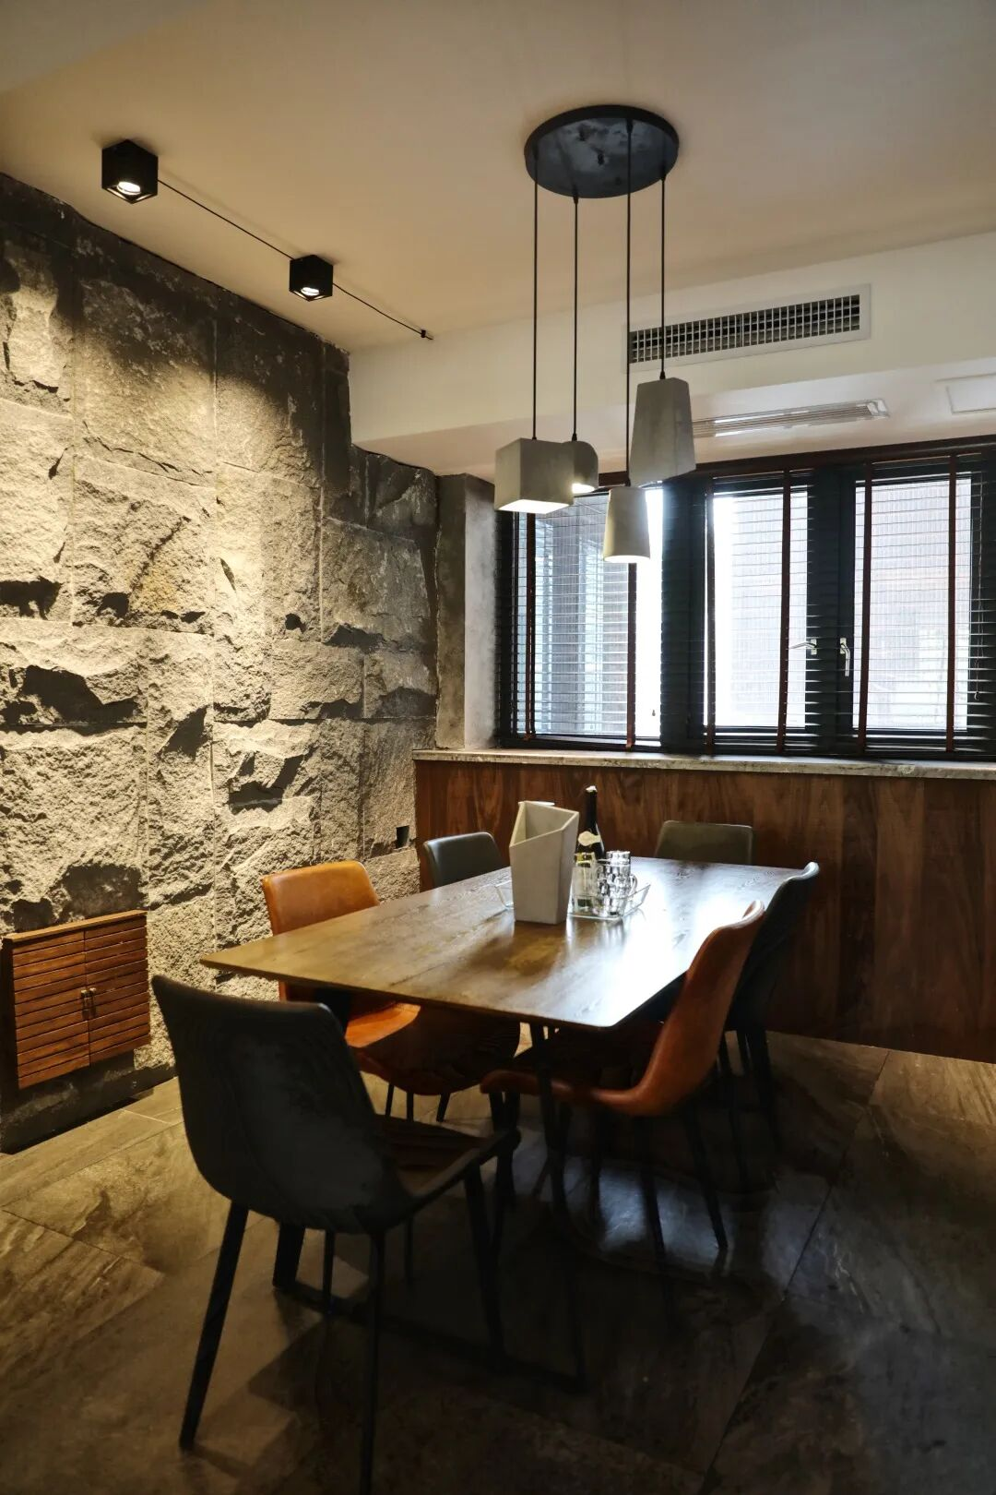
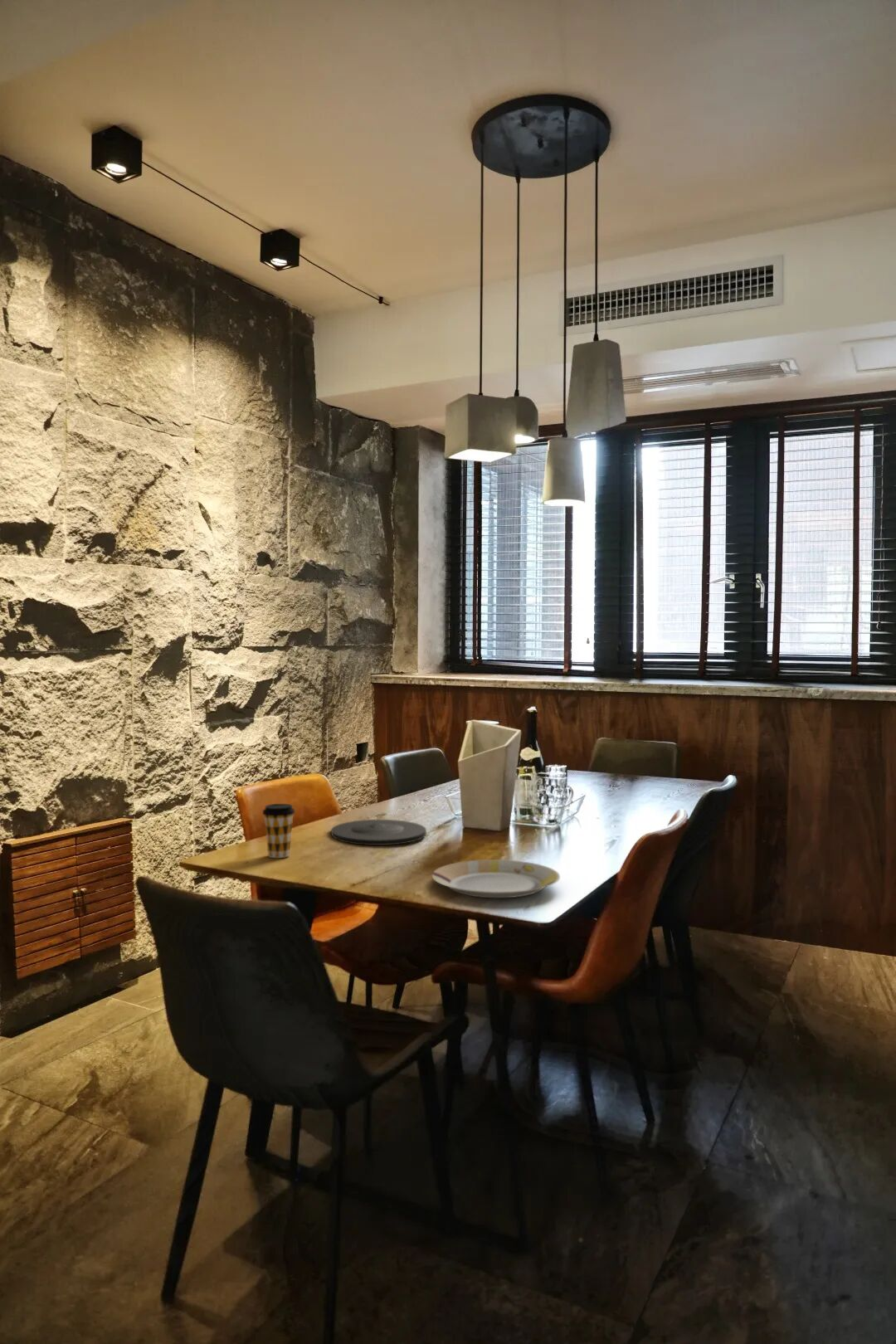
+ plate (495, 879)
+ coffee cup (279, 830)
+ plate (378, 828)
